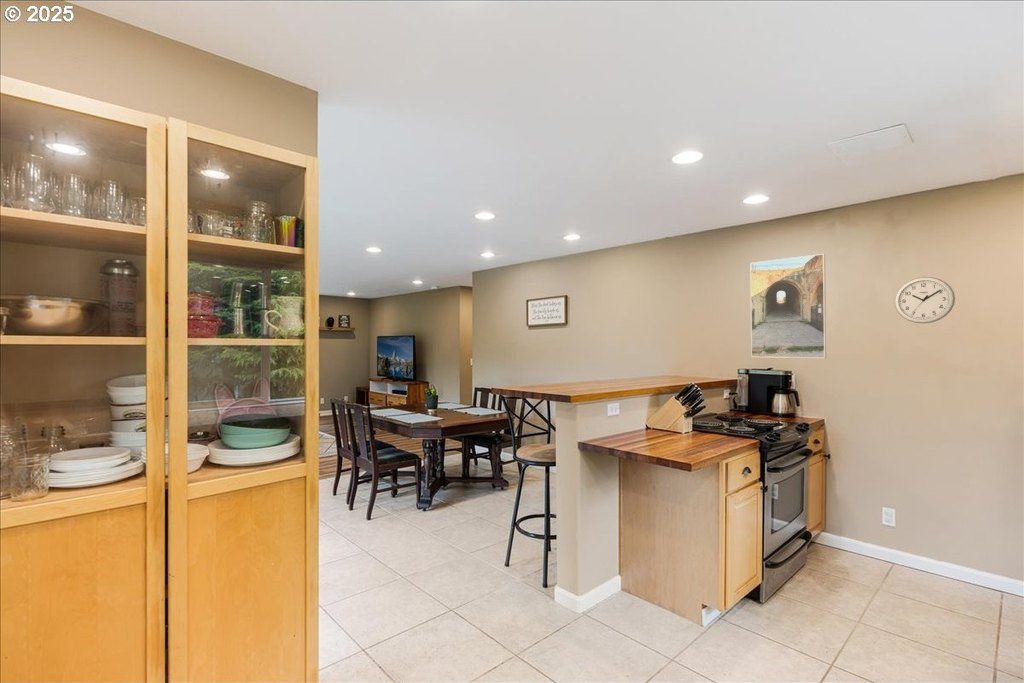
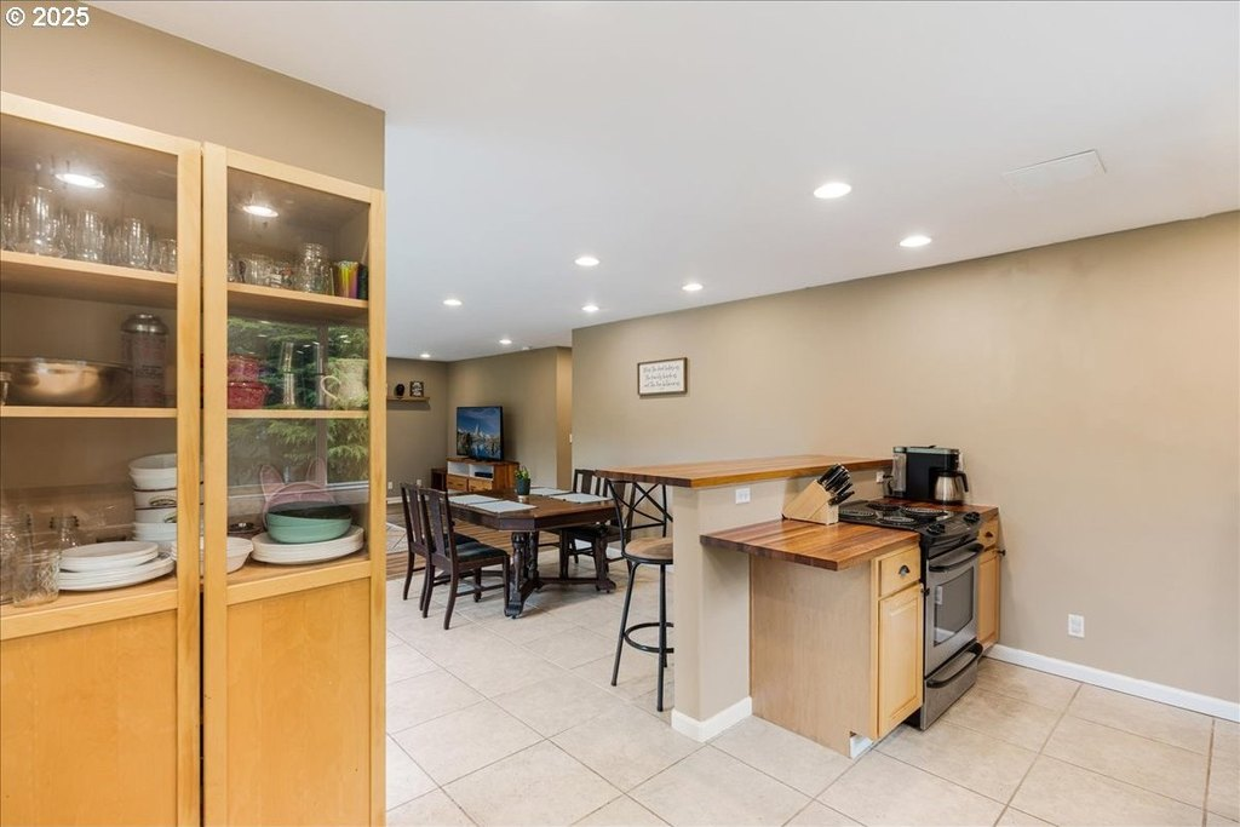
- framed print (786, 308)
- wall clock (923, 300)
